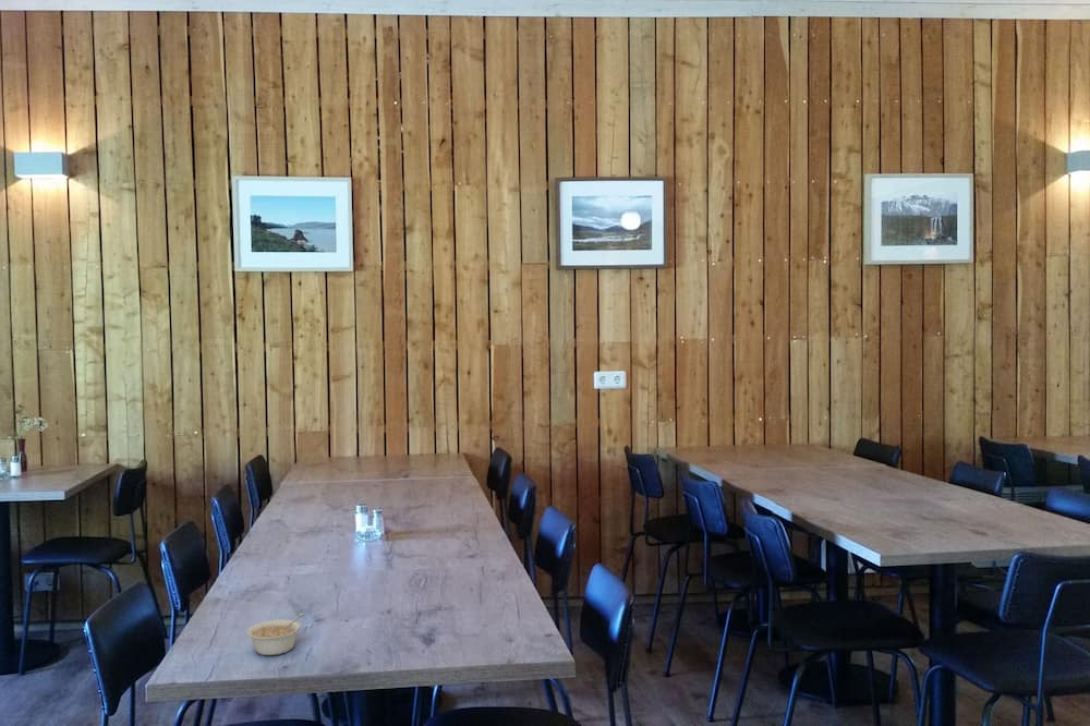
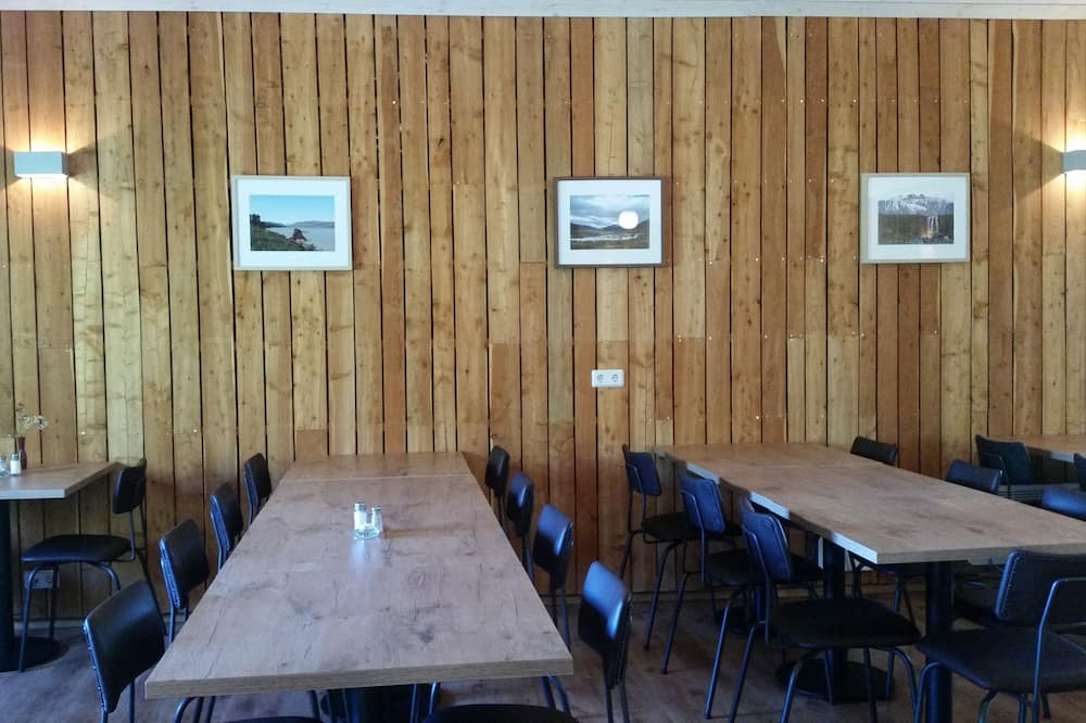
- legume (275, 636)
